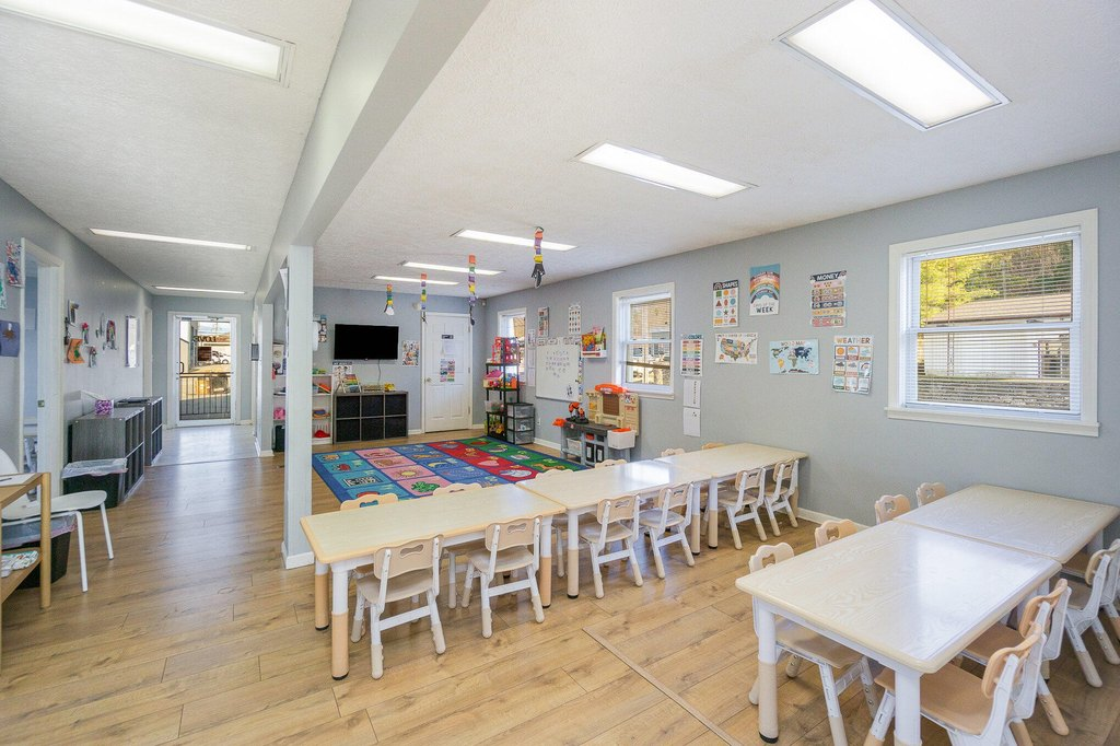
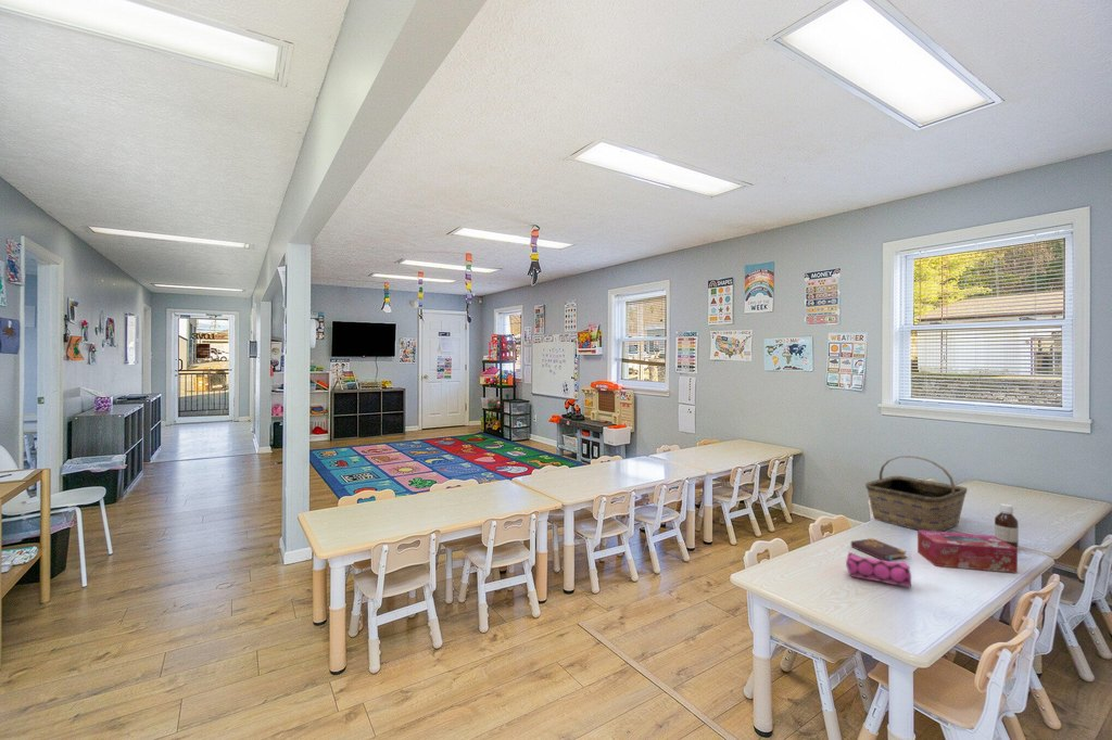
+ basket (914, 488)
+ pencil case (877, 567)
+ bottle (1006, 526)
+ book (877, 548)
+ tissue box (964, 550)
